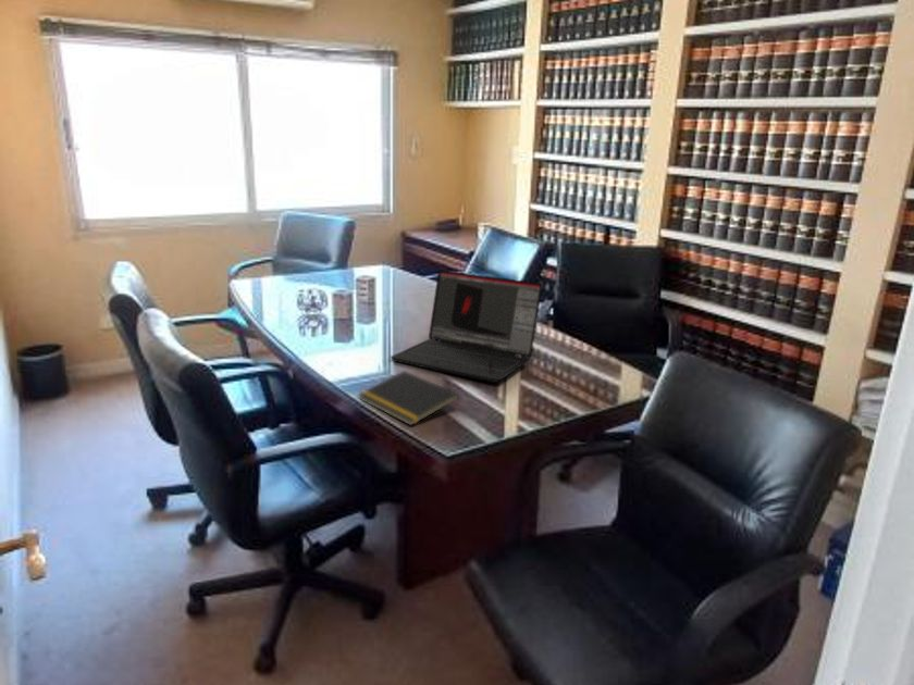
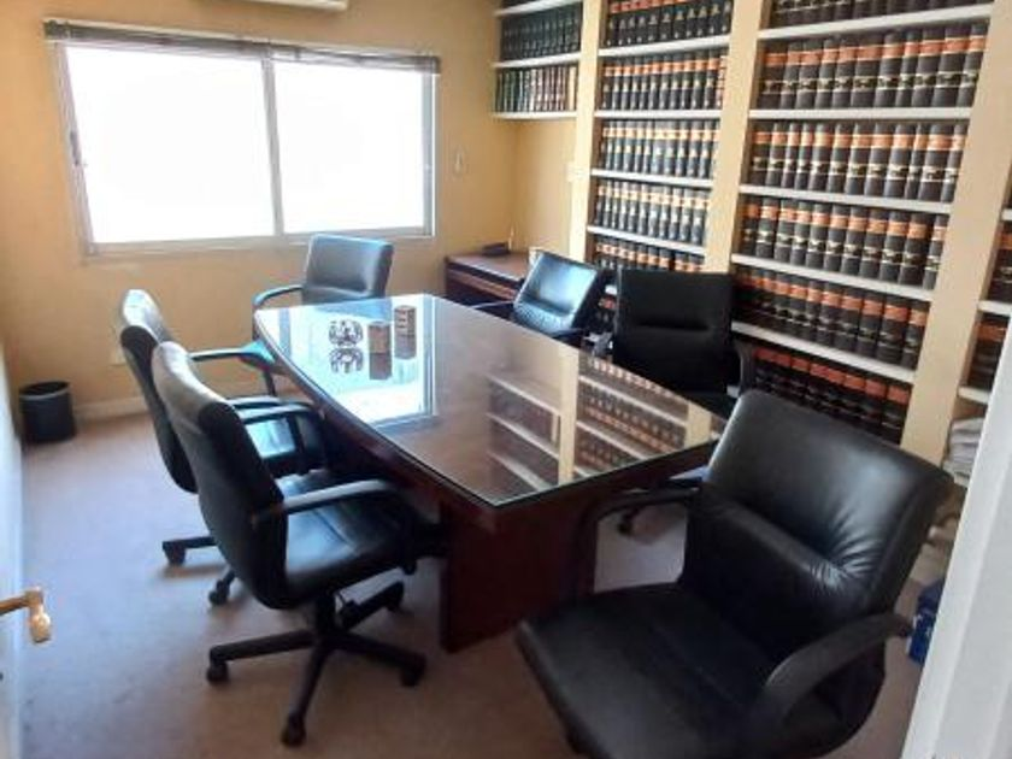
- laptop (466, 322)
- notepad (407, 396)
